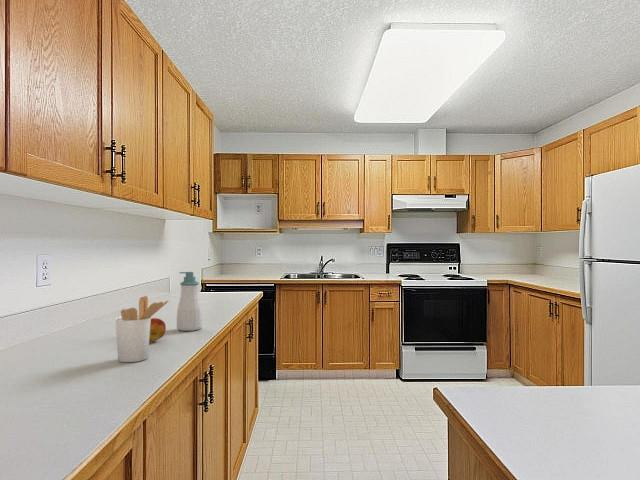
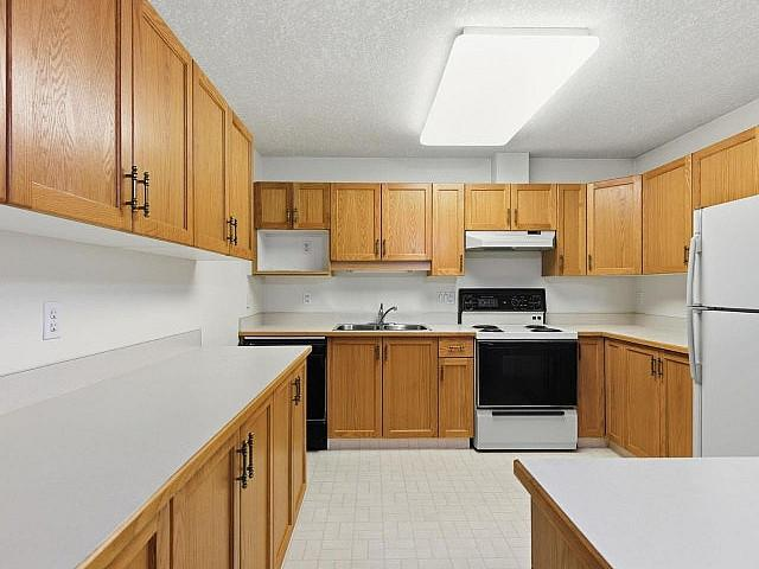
- utensil holder (141, 328)
- soap bottle (189, 300)
- fruit (153, 329)
